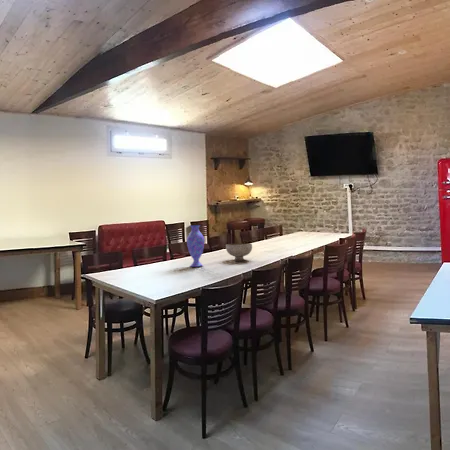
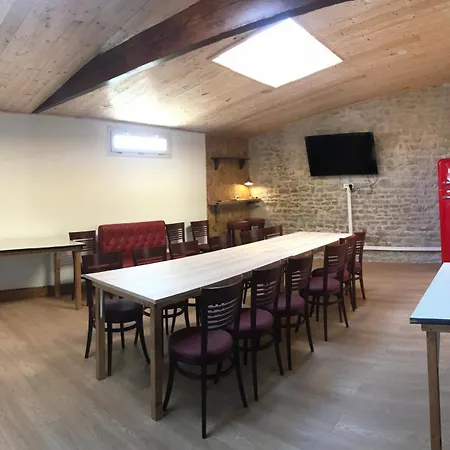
- bowl (239, 252)
- vase (195, 245)
